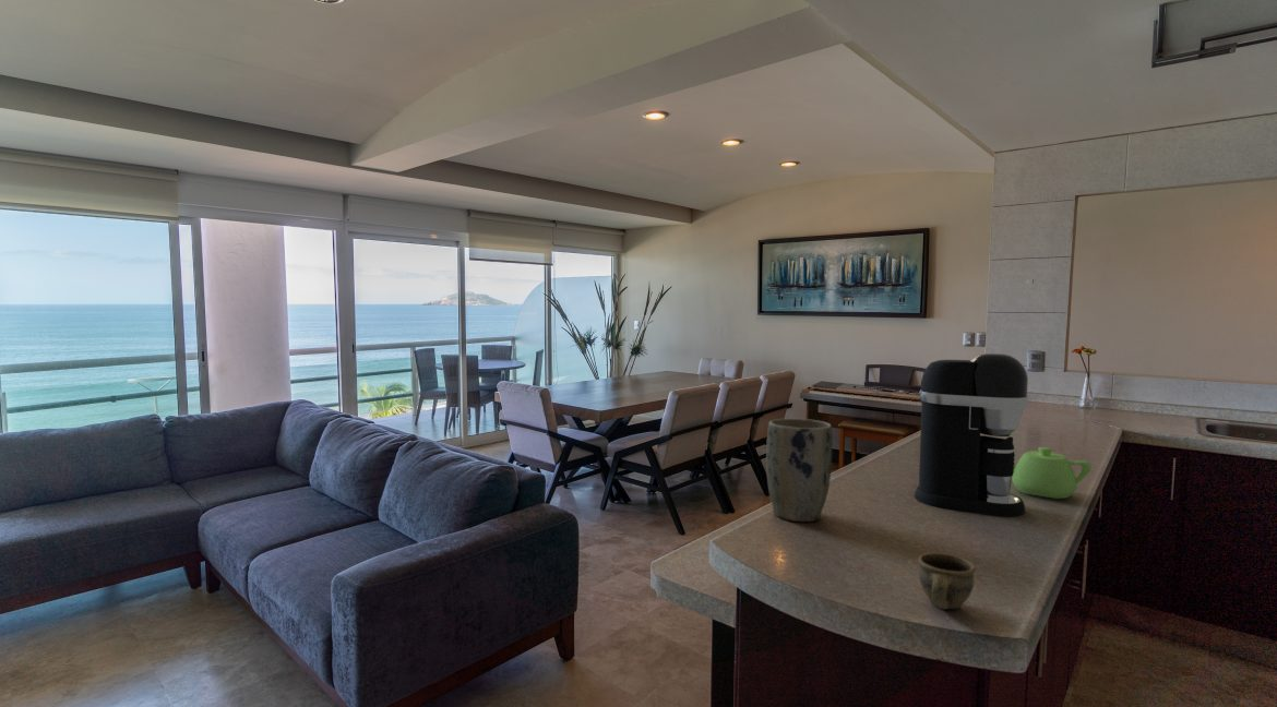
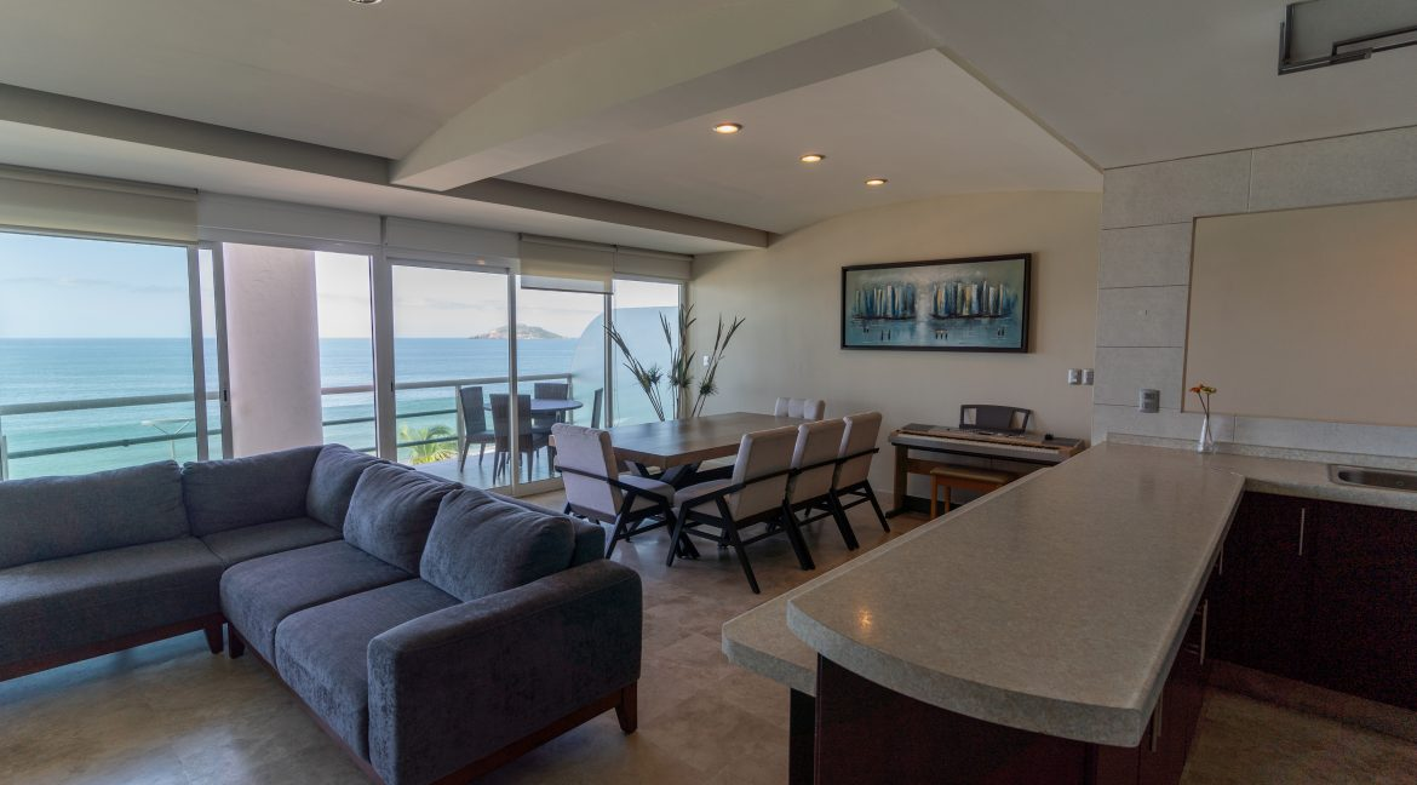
- cup (942, 585)
- coffee maker (970, 428)
- plant pot (798, 469)
- teapot (1040, 469)
